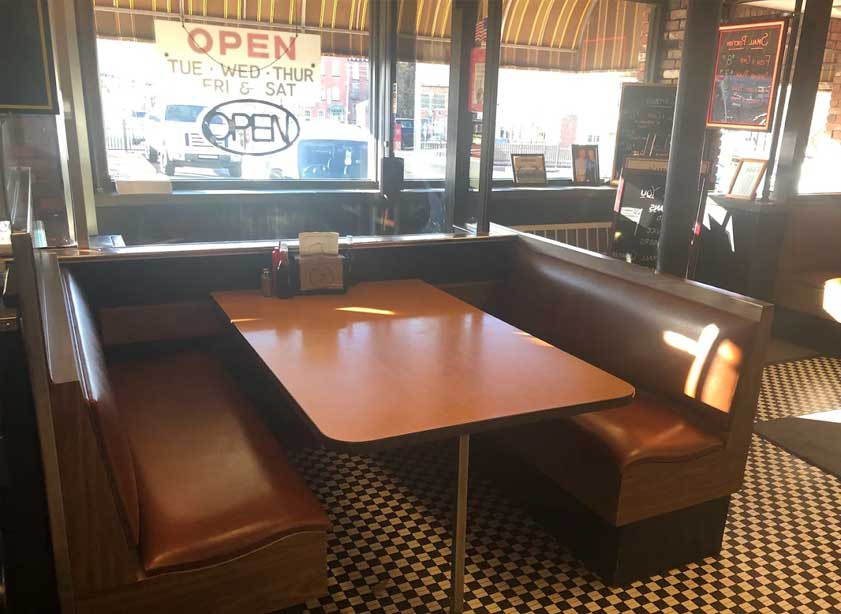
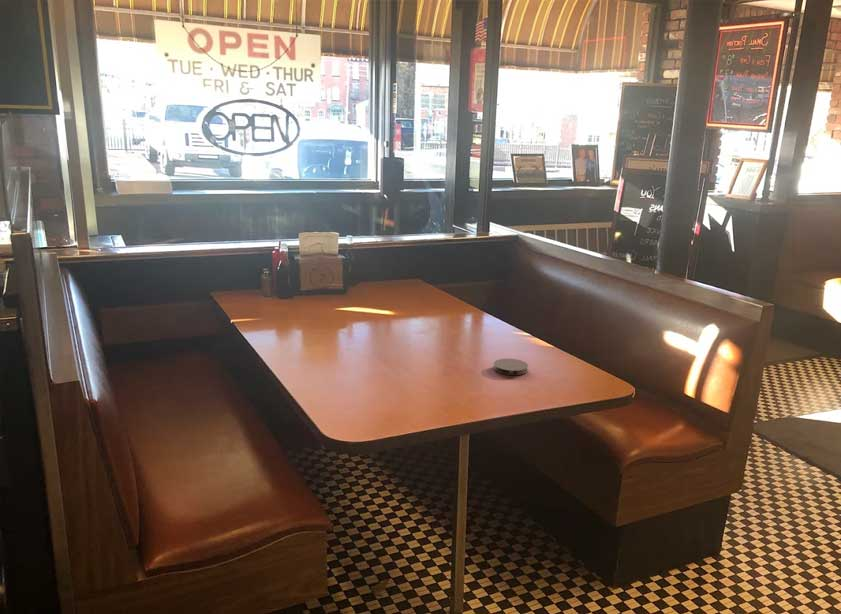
+ coaster (510, 366)
